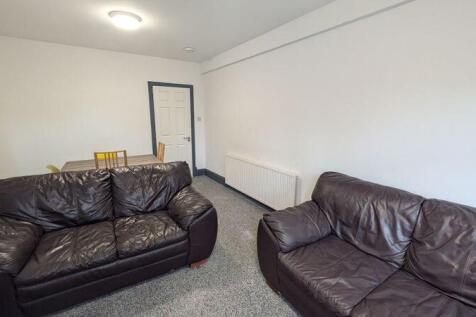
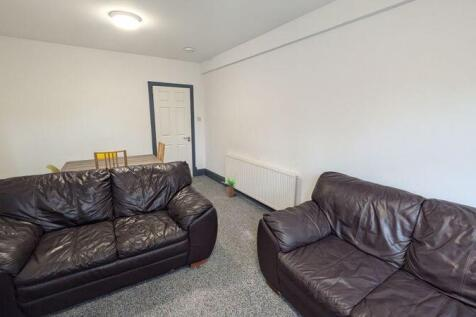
+ potted plant (231, 185)
